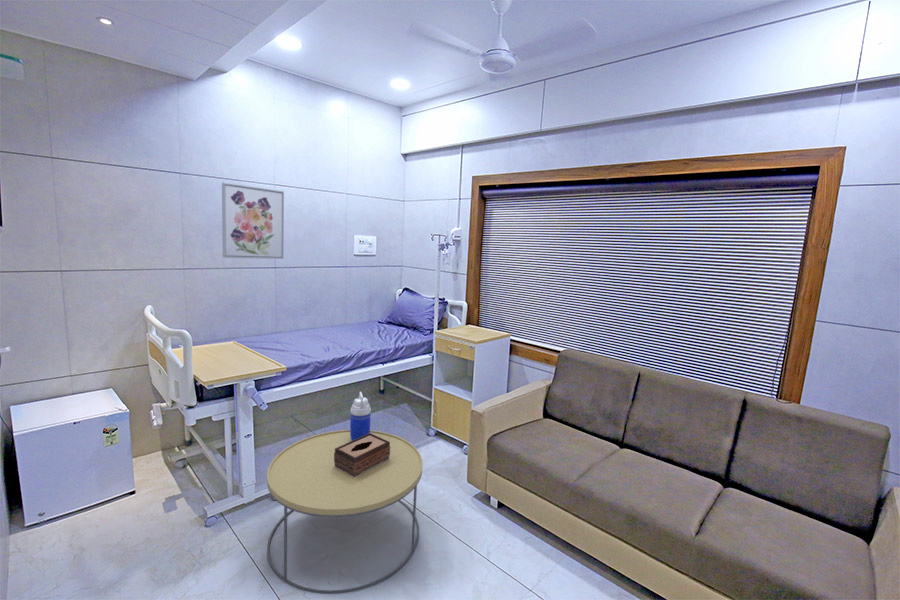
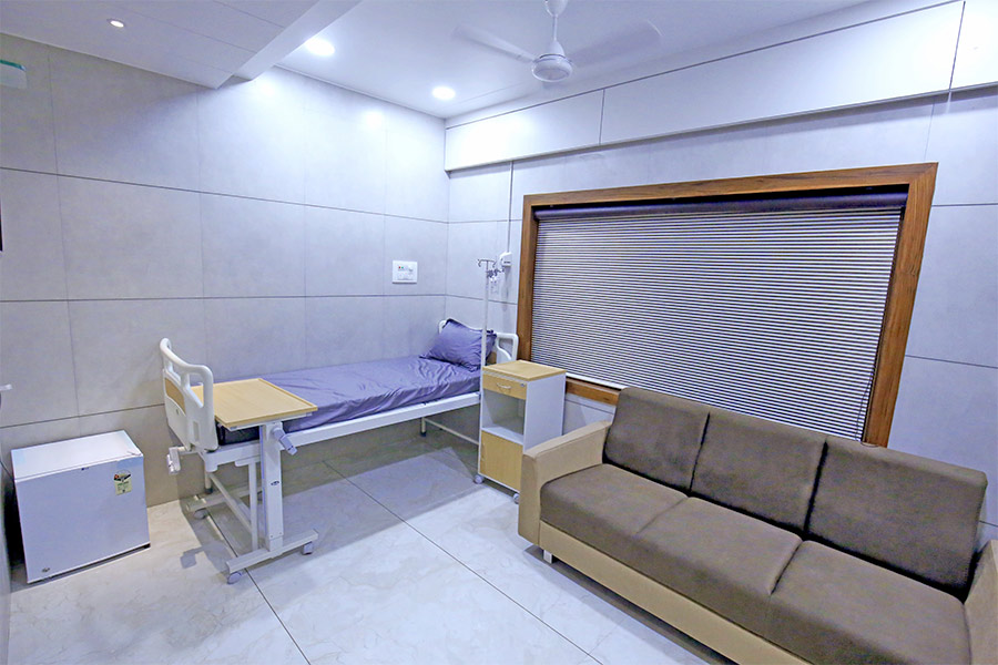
- wall art (254, 223)
- thermos (360, 414)
- tissue box (362, 451)
- coffee table (347, 498)
